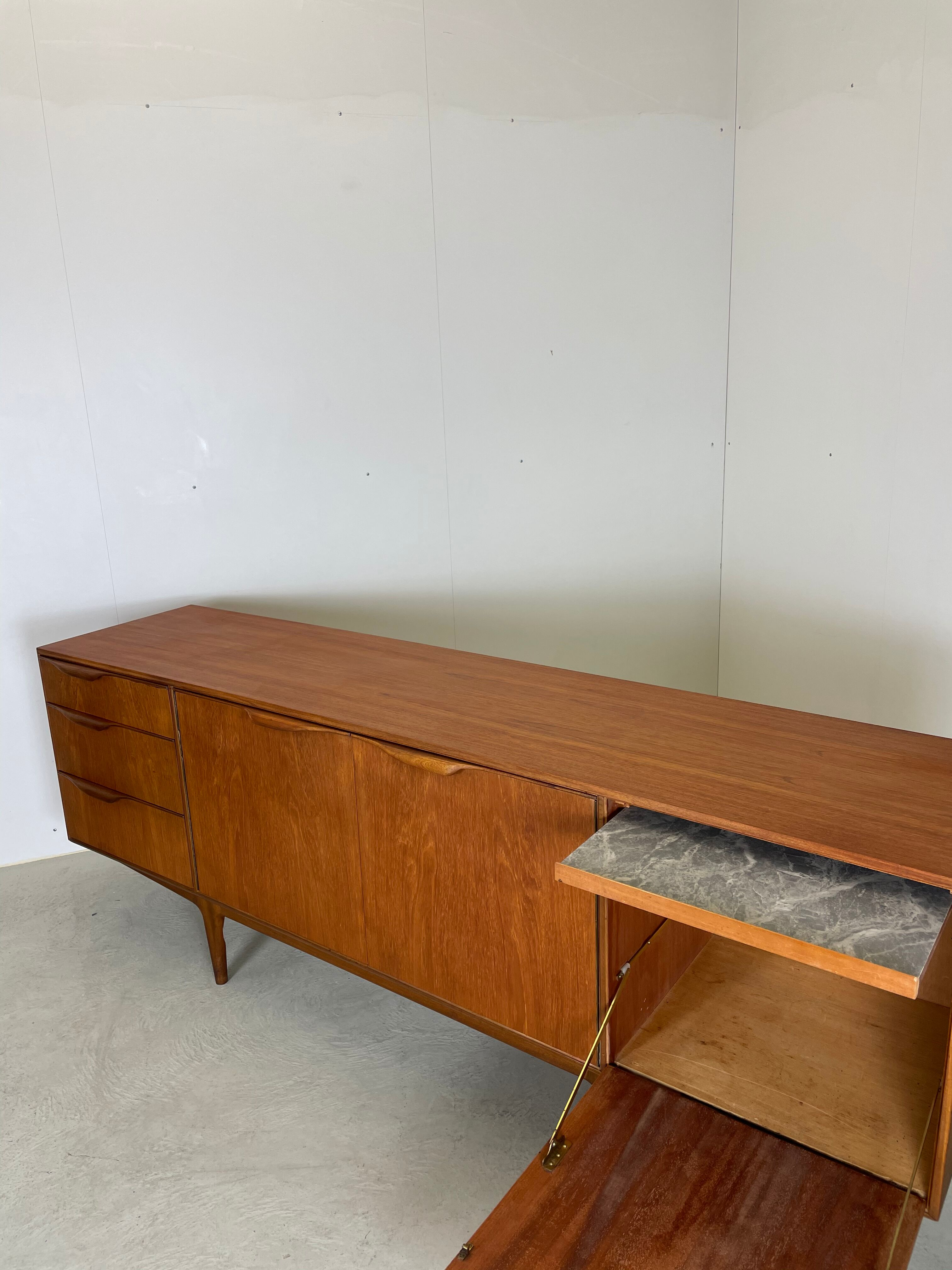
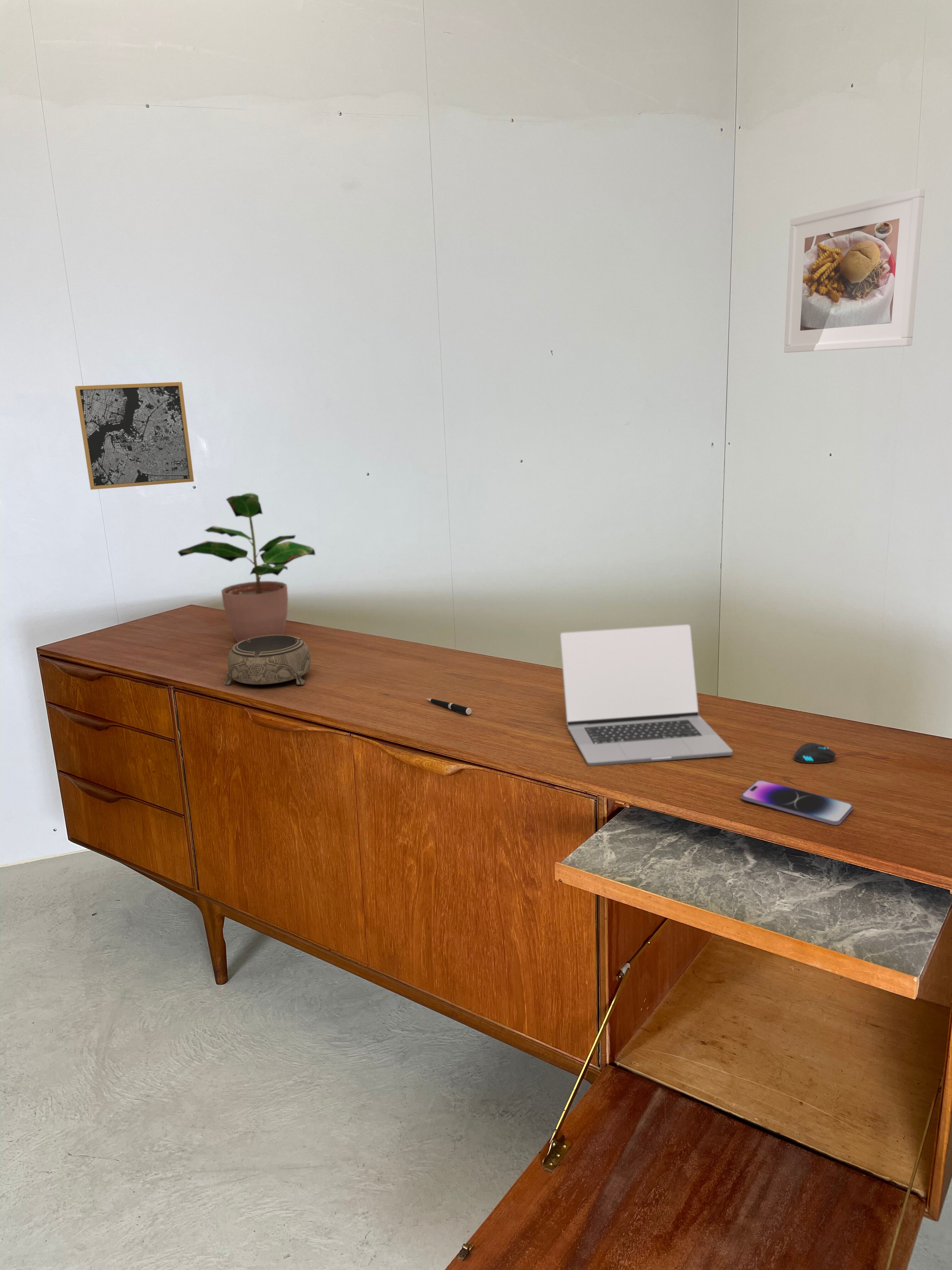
+ laptop (642, 691)
+ smartphone (796, 801)
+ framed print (847, 278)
+ pen (447, 704)
+ decorative bowl (266, 661)
+ mouse (841, 754)
+ potted plant (252, 563)
+ wall art (136, 435)
